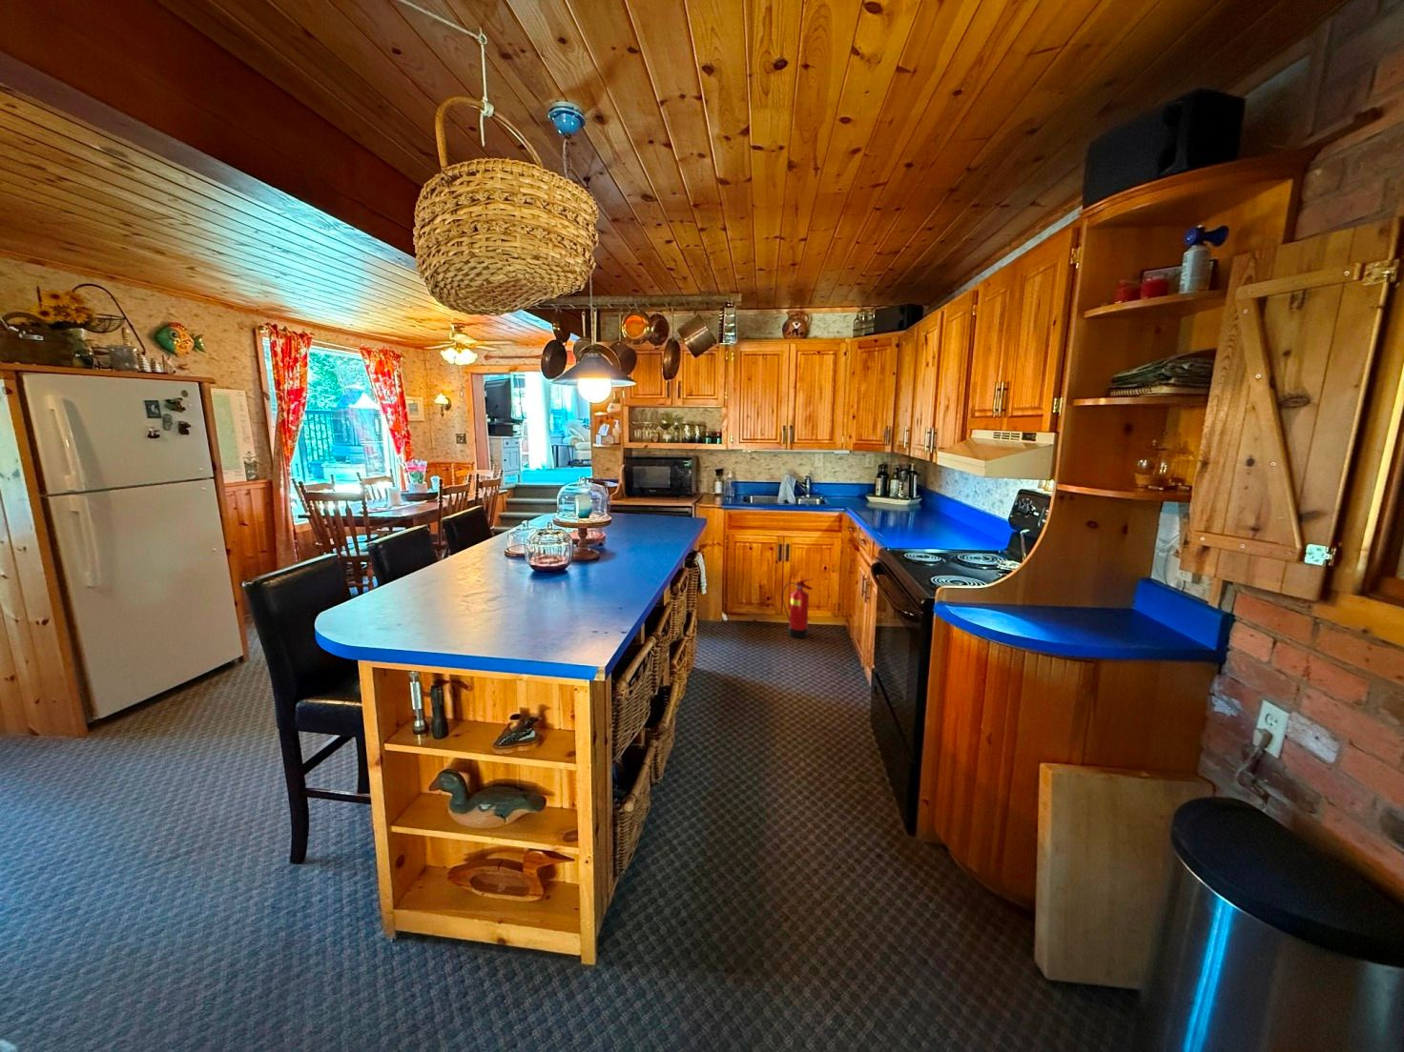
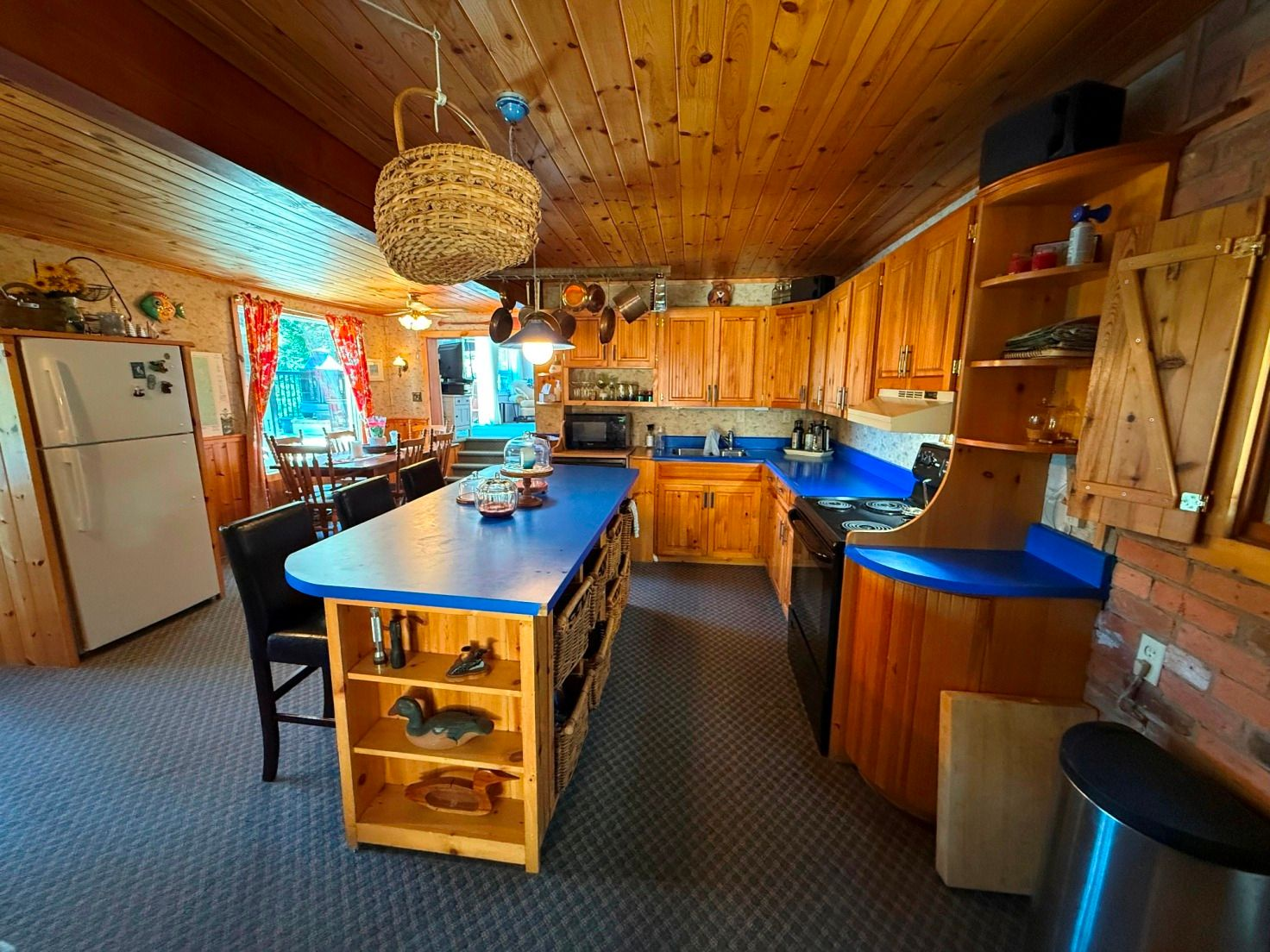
- fire extinguisher (796, 604)
